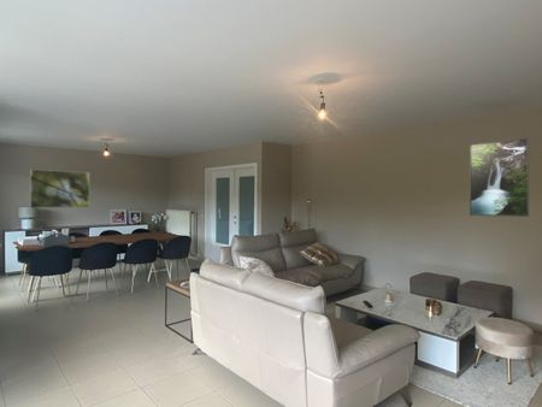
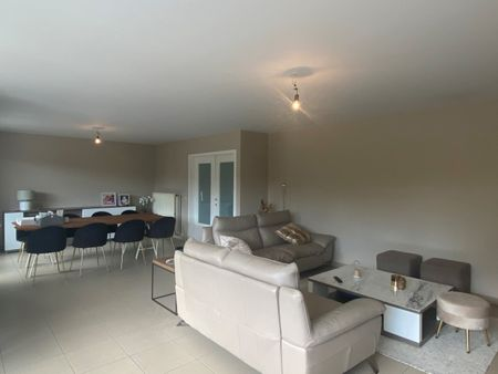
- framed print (497, 178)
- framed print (60, 189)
